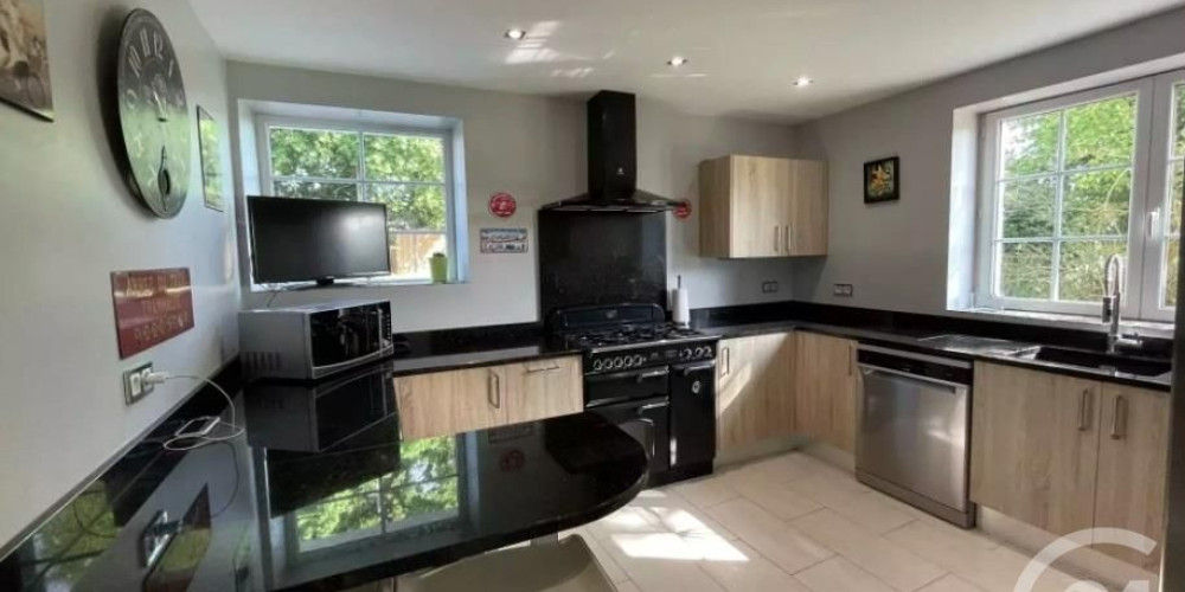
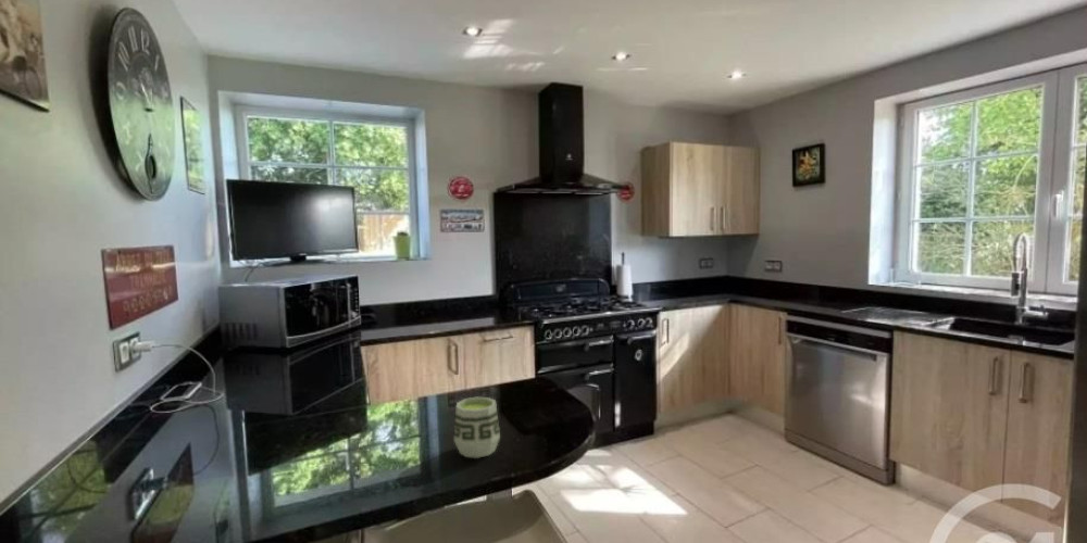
+ cup (476, 427)
